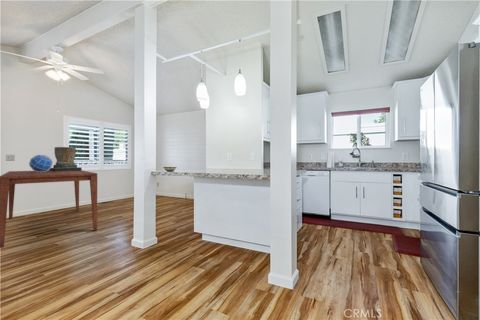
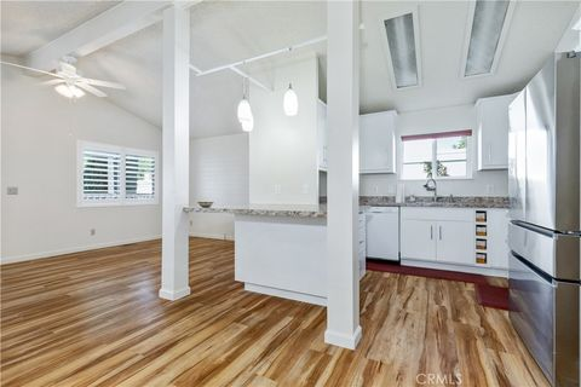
- dining table (45, 182)
- decorative globe (41, 163)
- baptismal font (65, 158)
